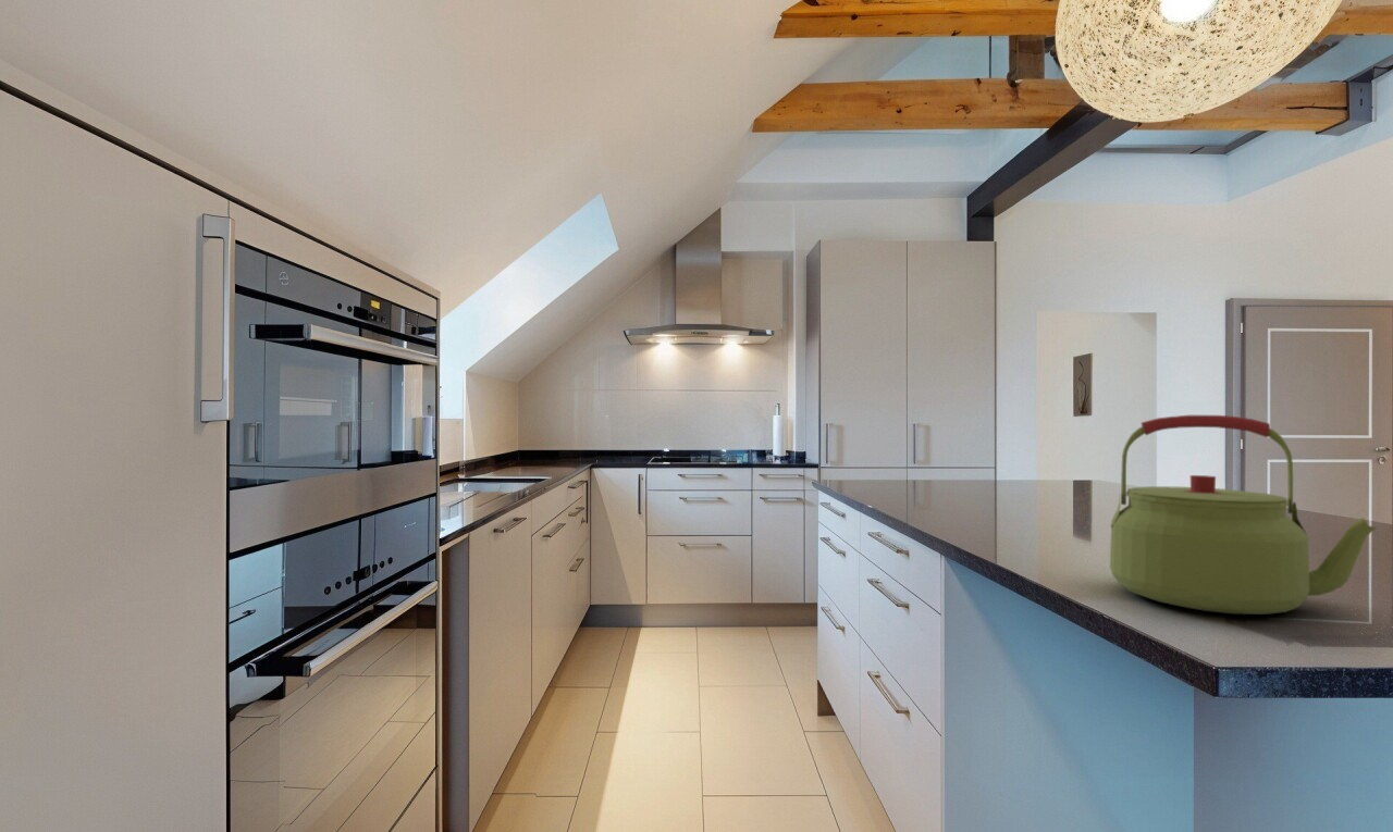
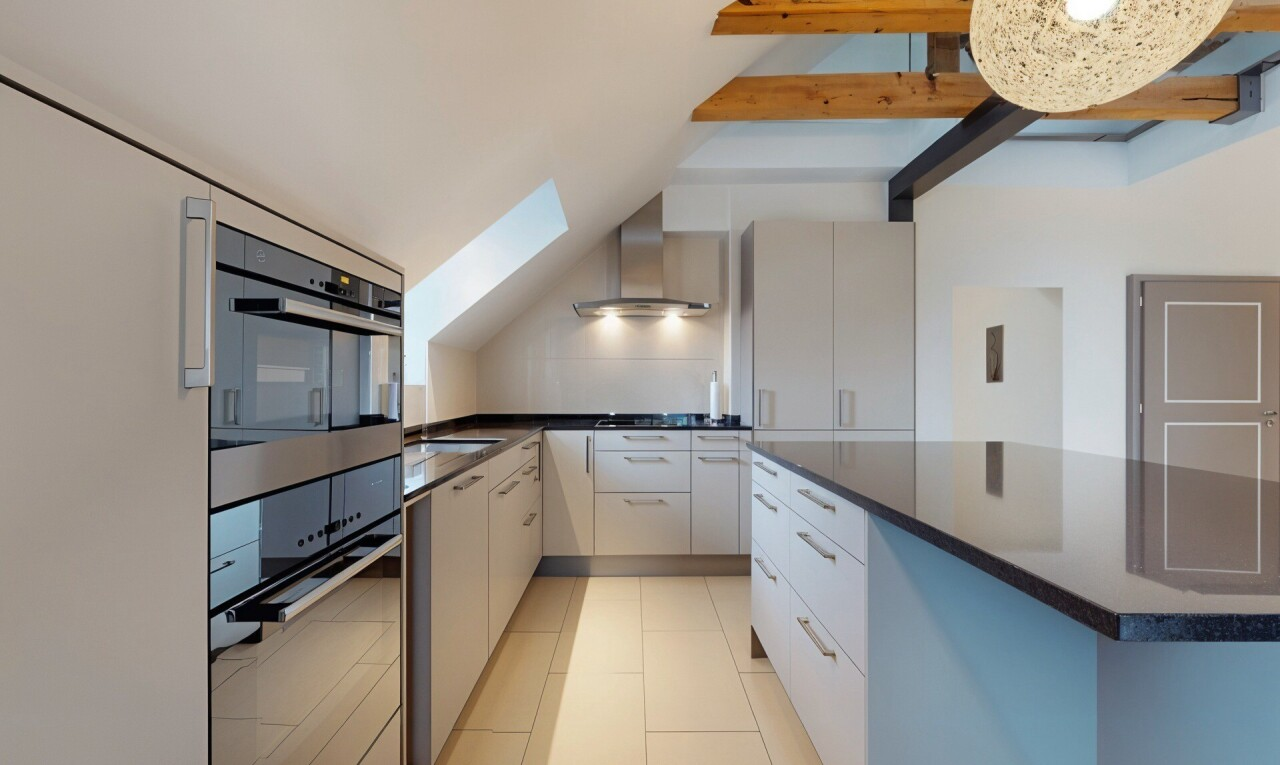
- kettle (1232, 507)
